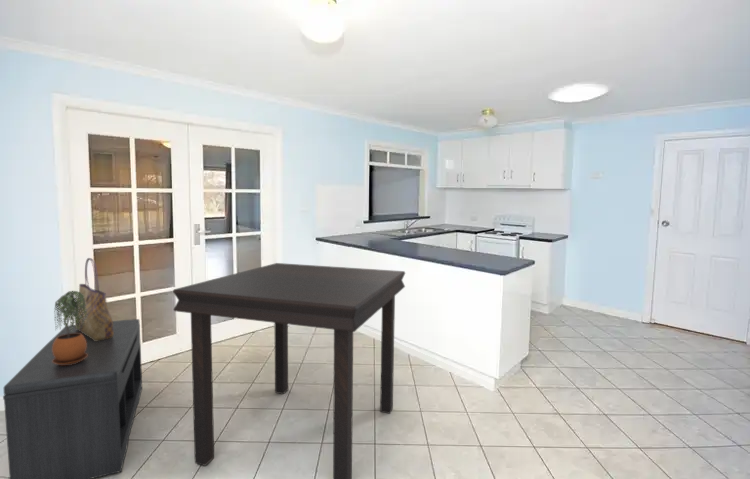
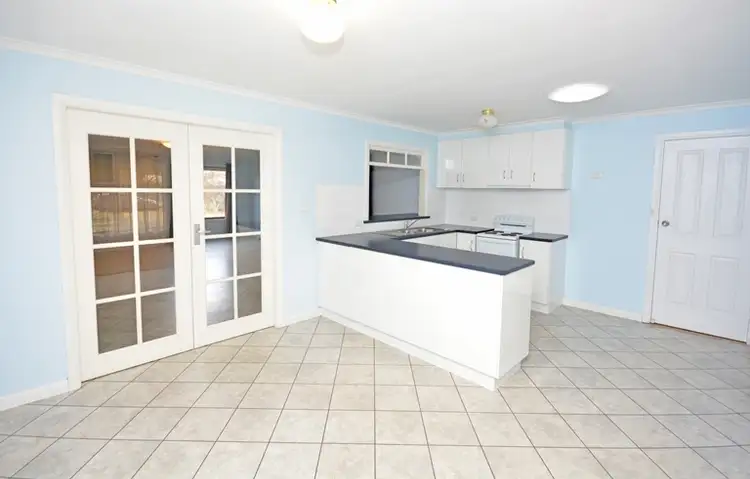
- dining table (287, 357)
- bench (89, 388)
- potted plant (71, 326)
- tote bag (92, 295)
